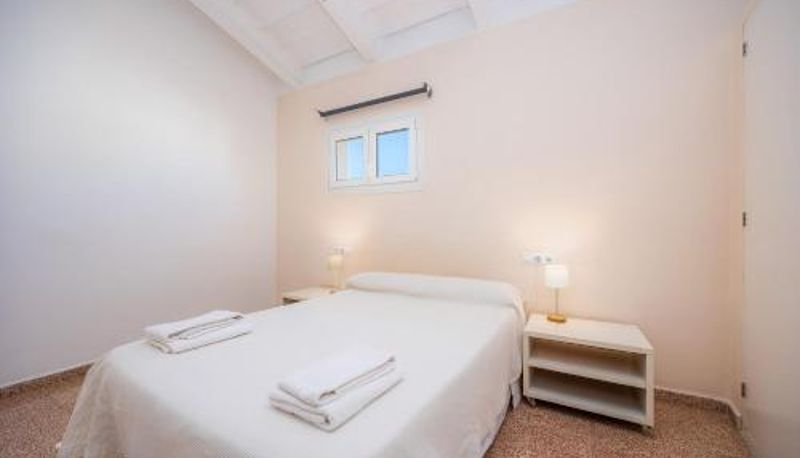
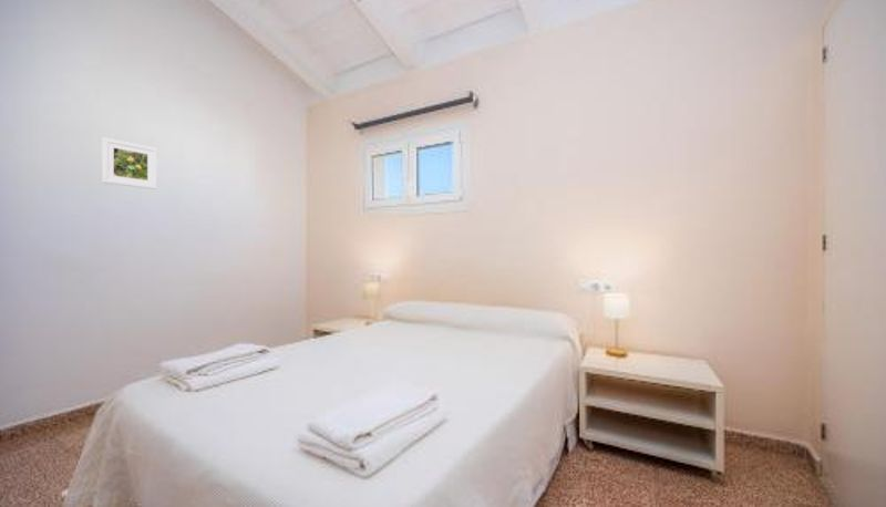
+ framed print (131, 164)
